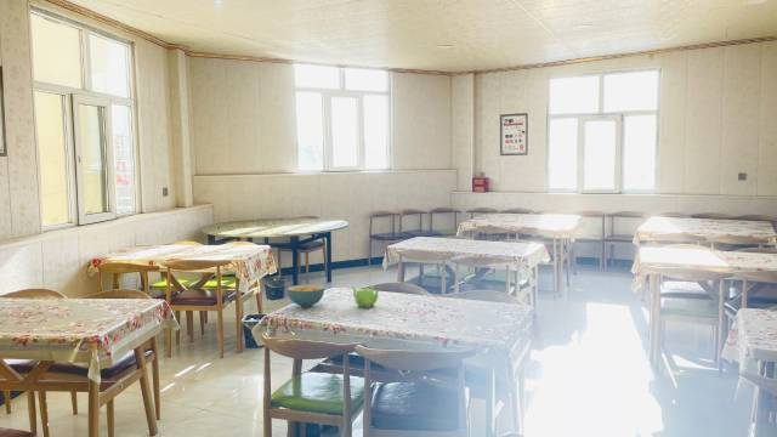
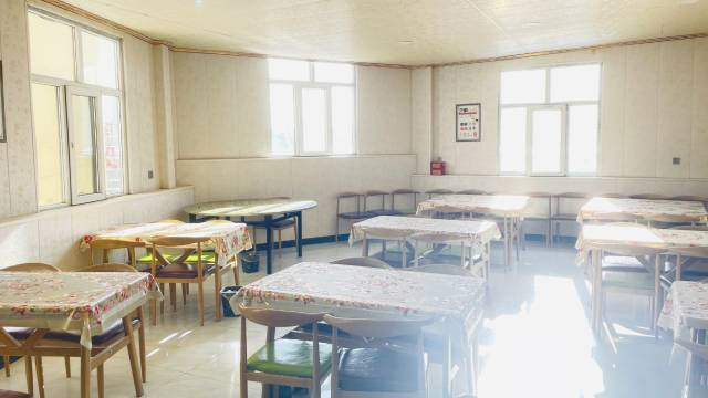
- cereal bowl (306, 296)
- teapot (365, 296)
